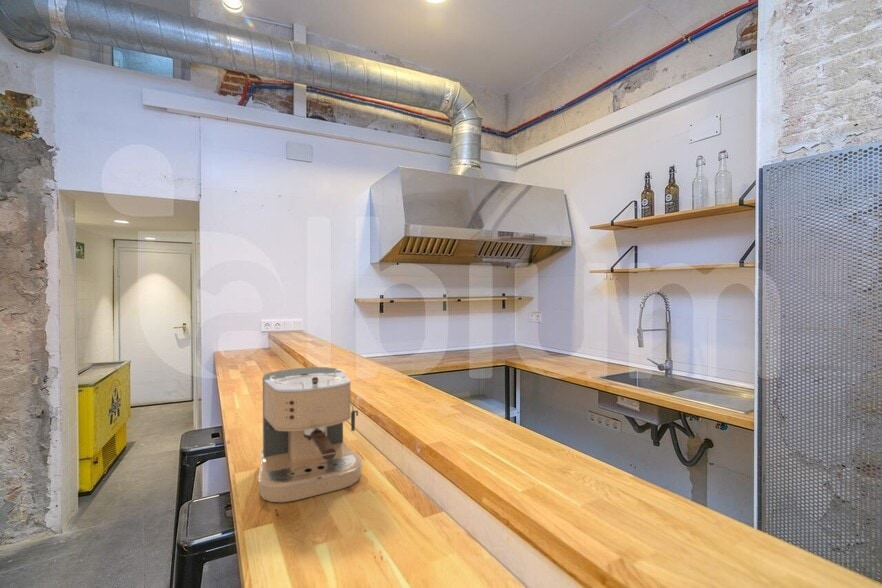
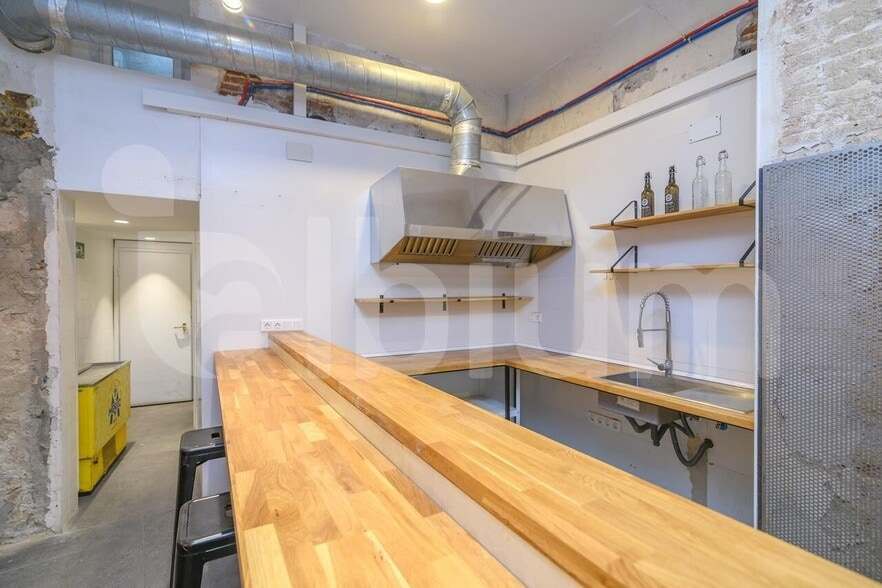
- coffee maker (310, 425)
